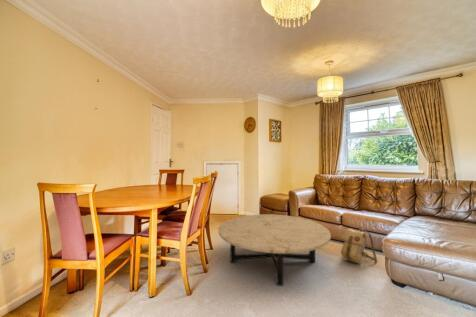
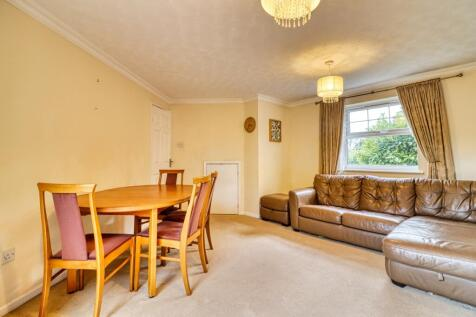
- backpack (358, 244)
- coffee table (272, 244)
